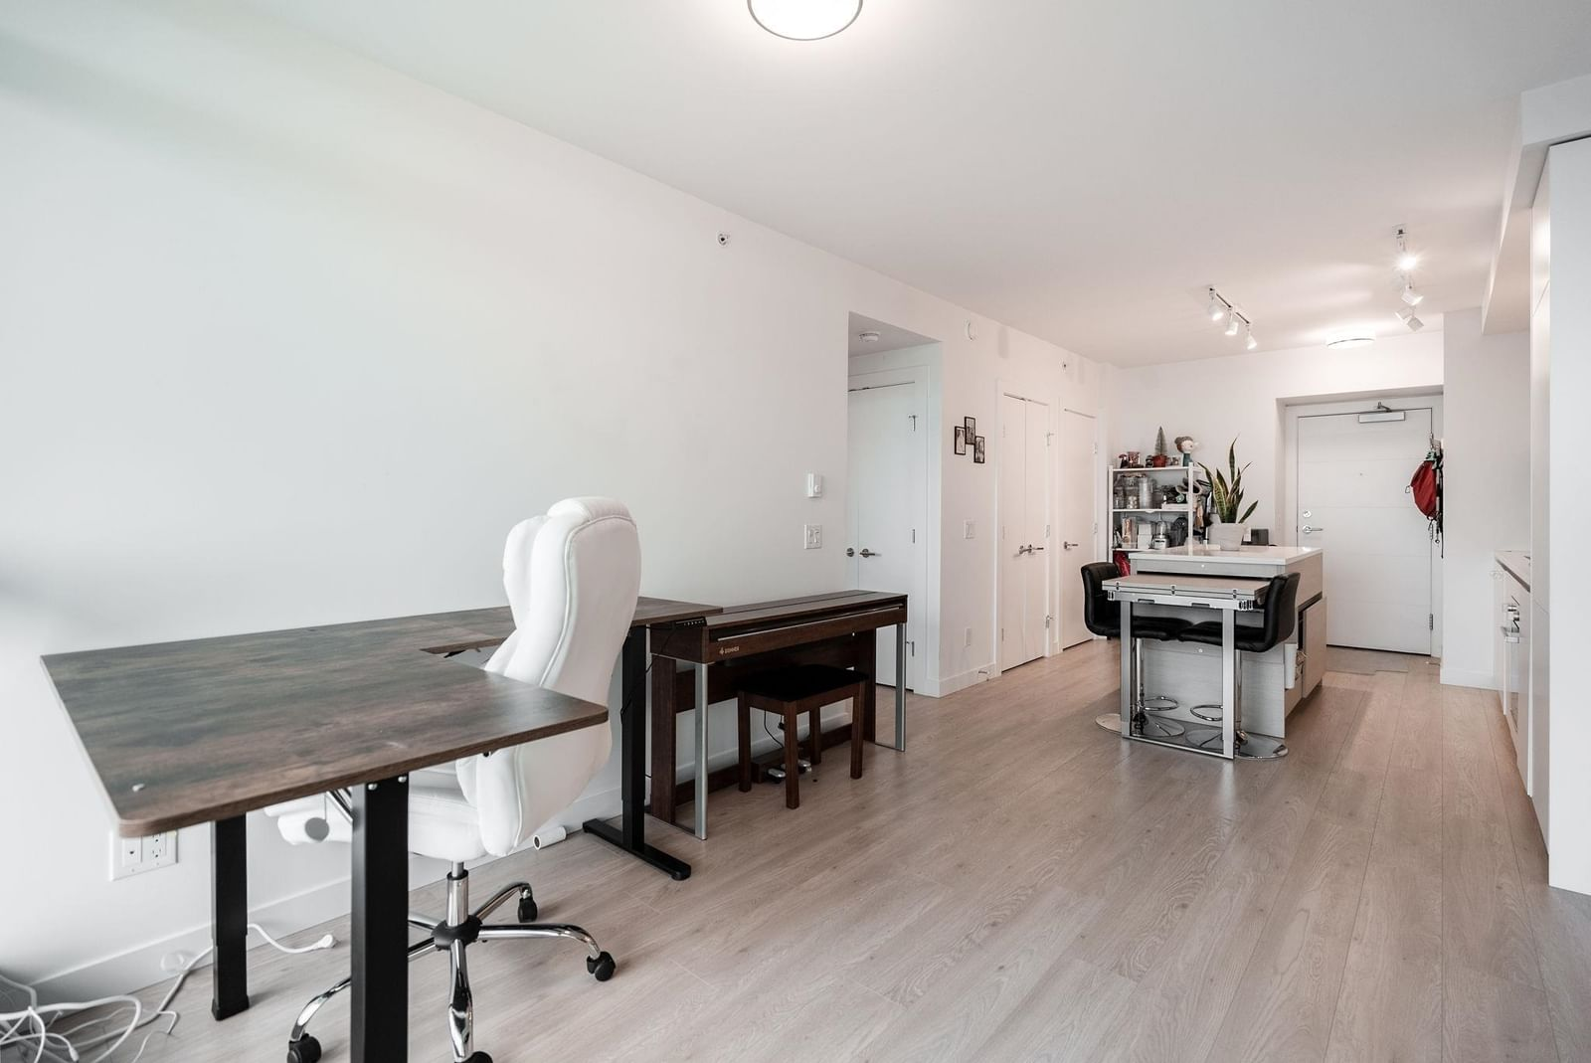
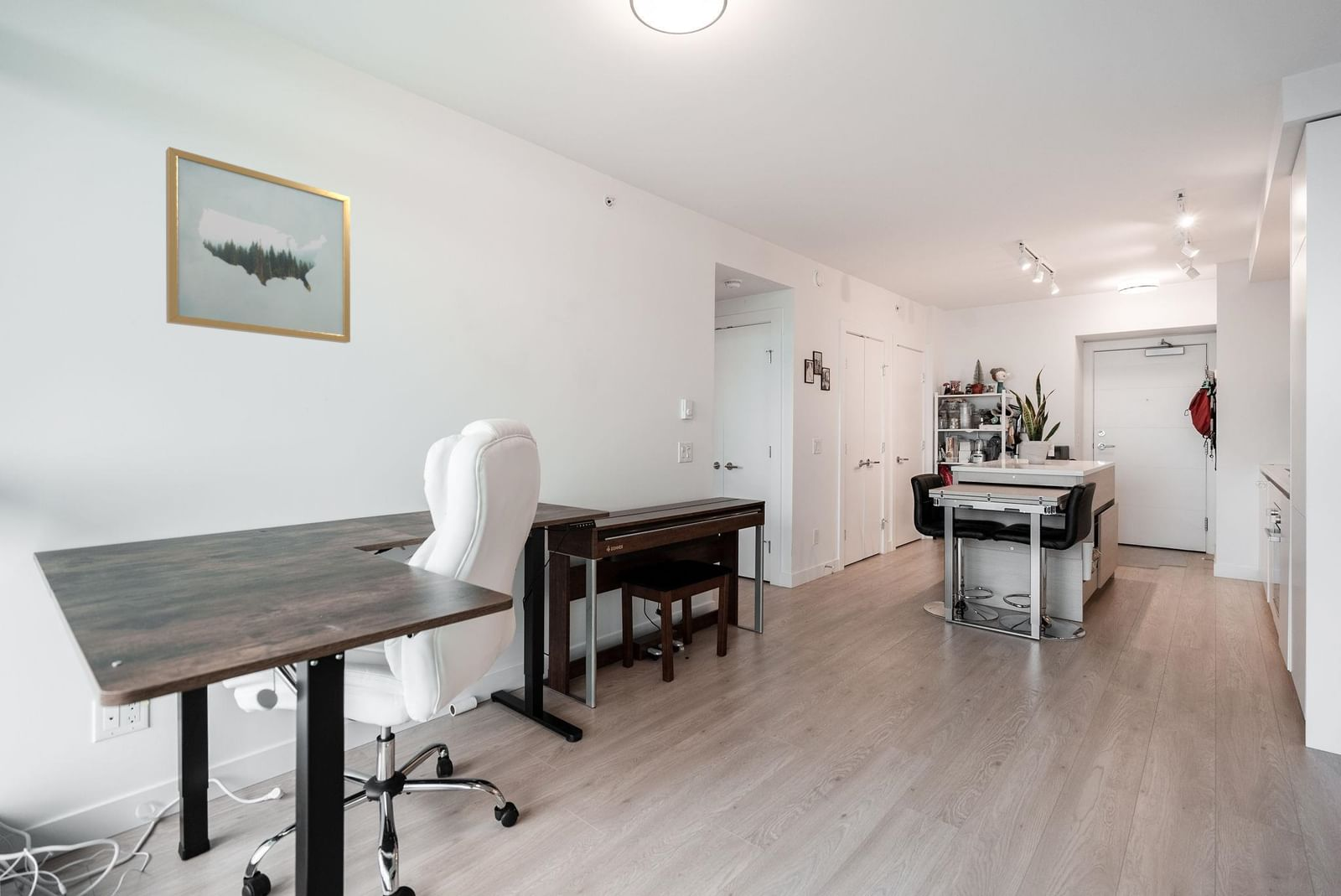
+ wall art (266, 254)
